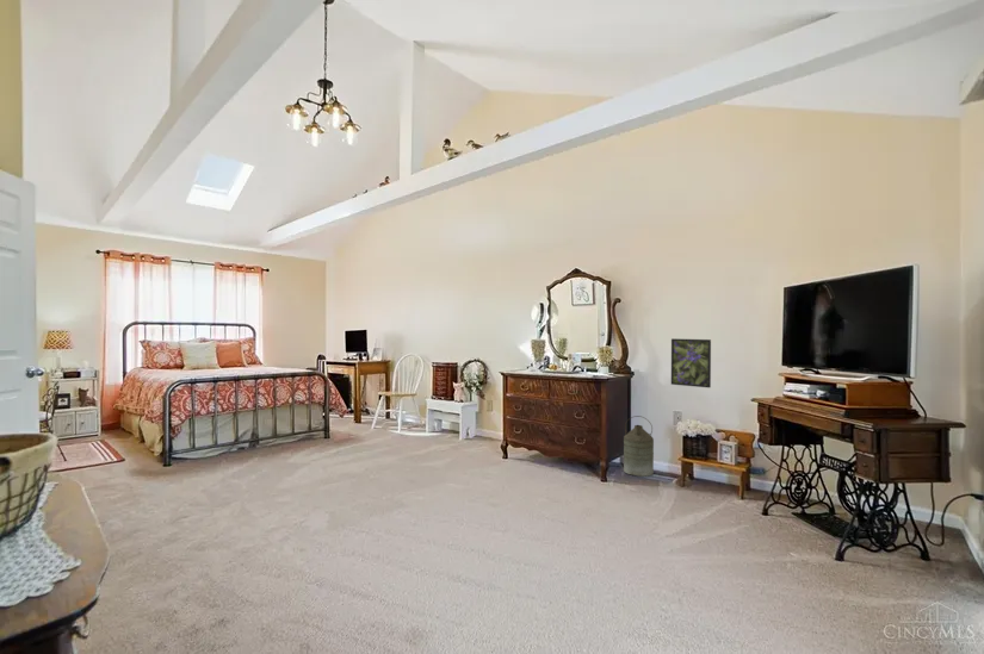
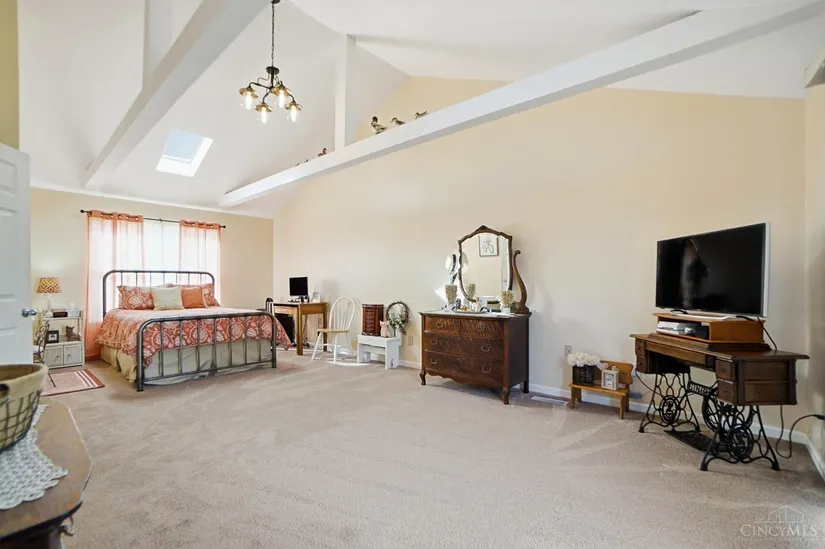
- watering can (639, 444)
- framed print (689, 362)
